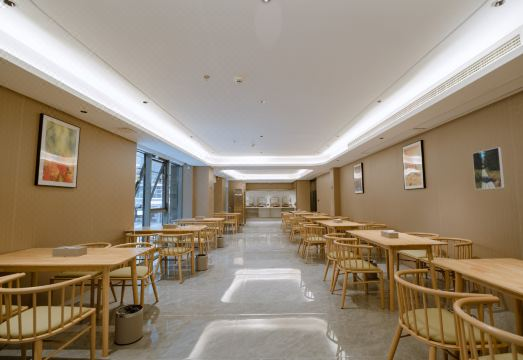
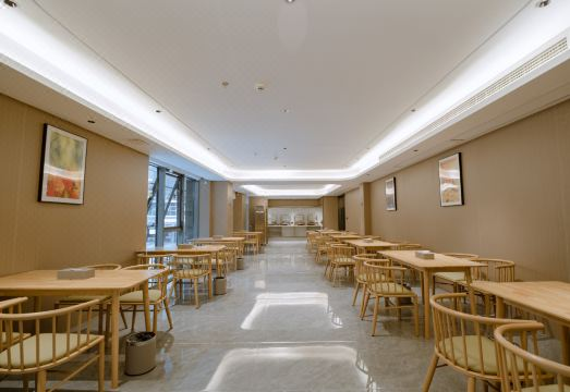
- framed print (487, 169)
